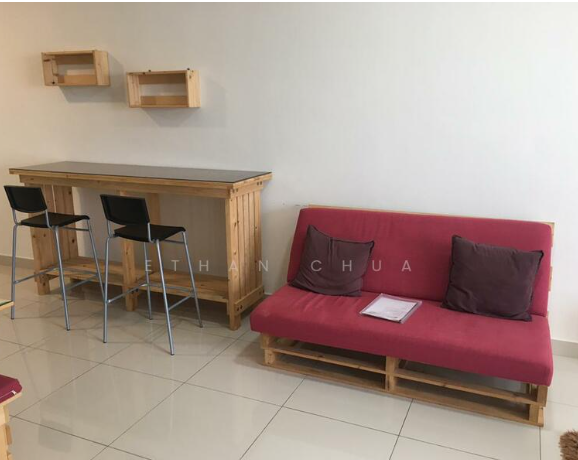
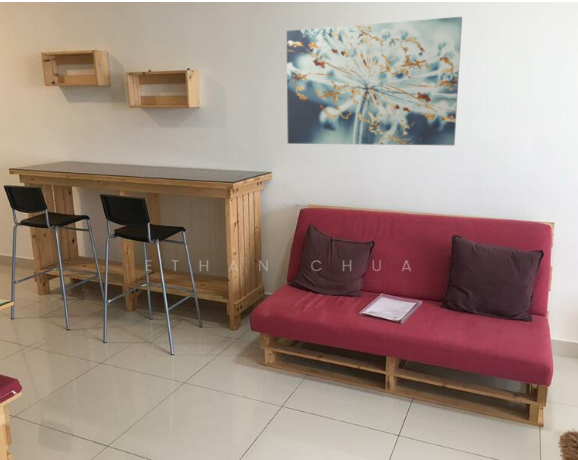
+ wall art (367, 85)
